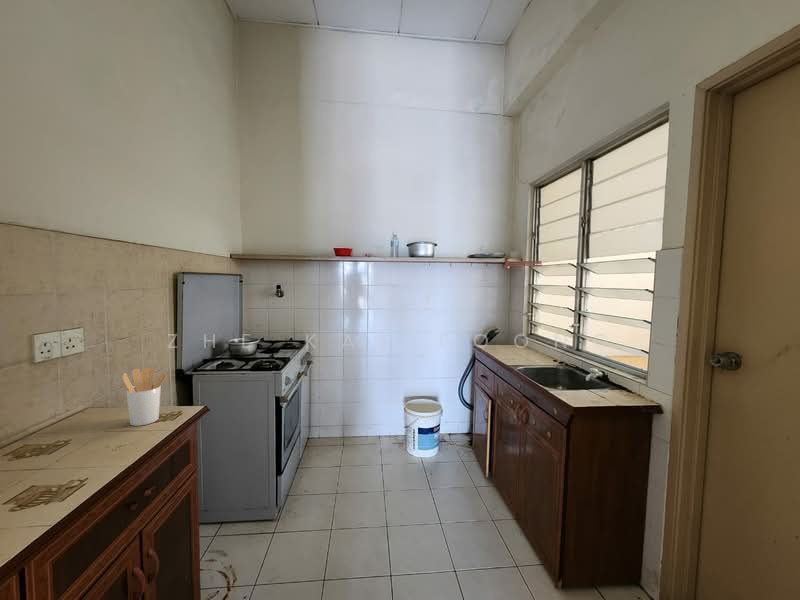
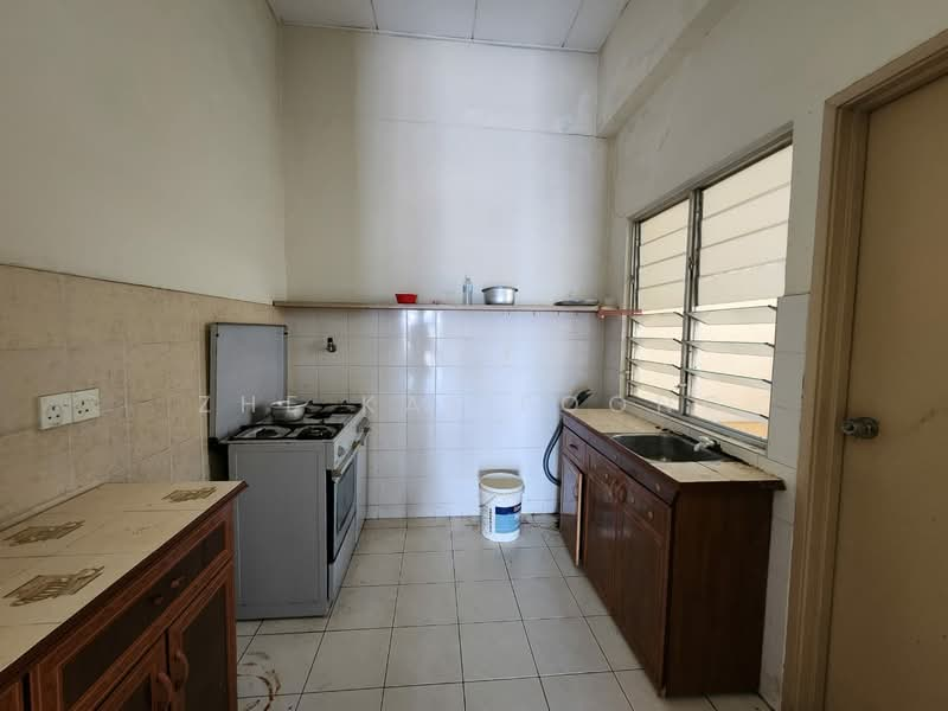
- utensil holder (144, 394)
